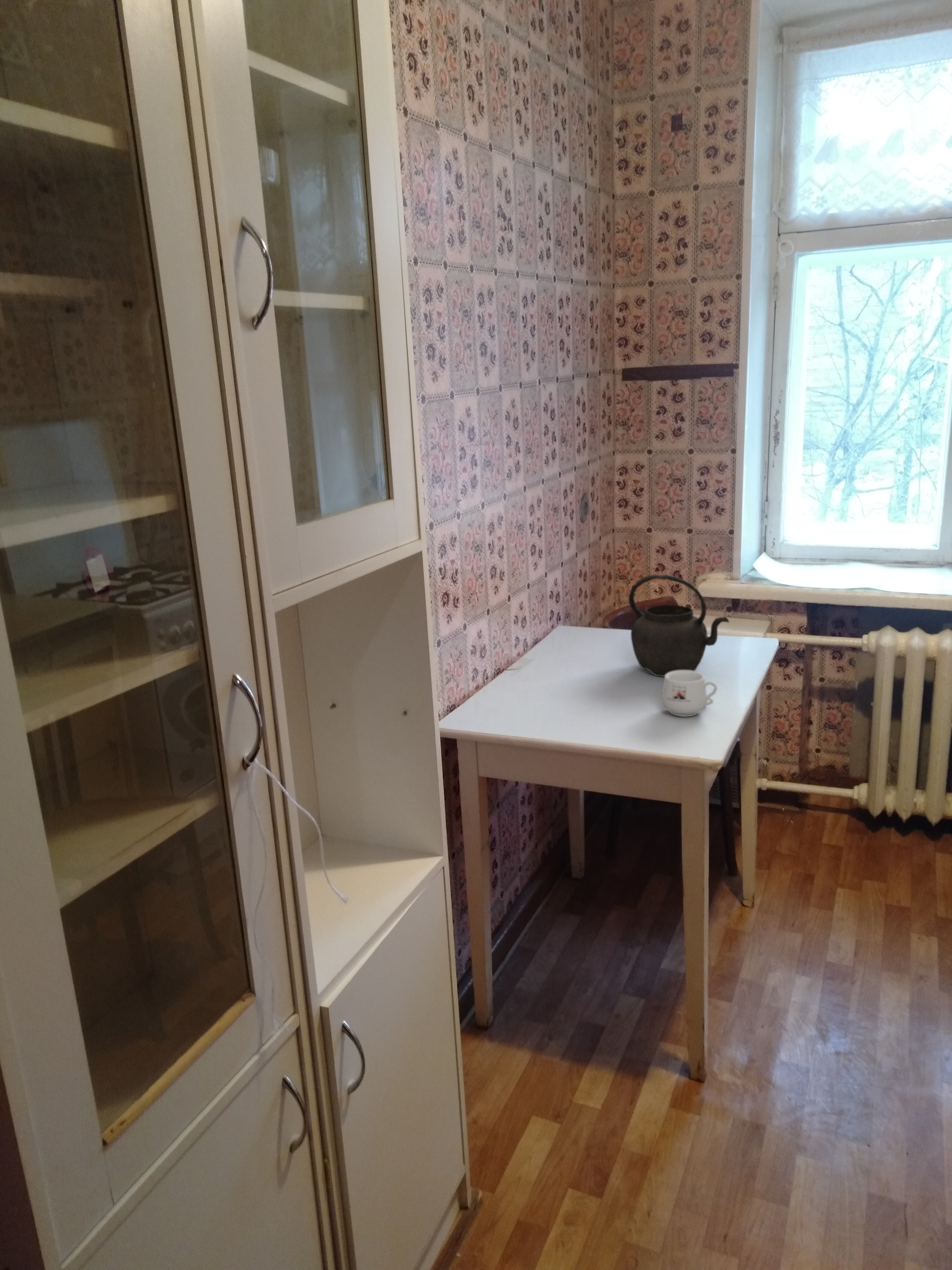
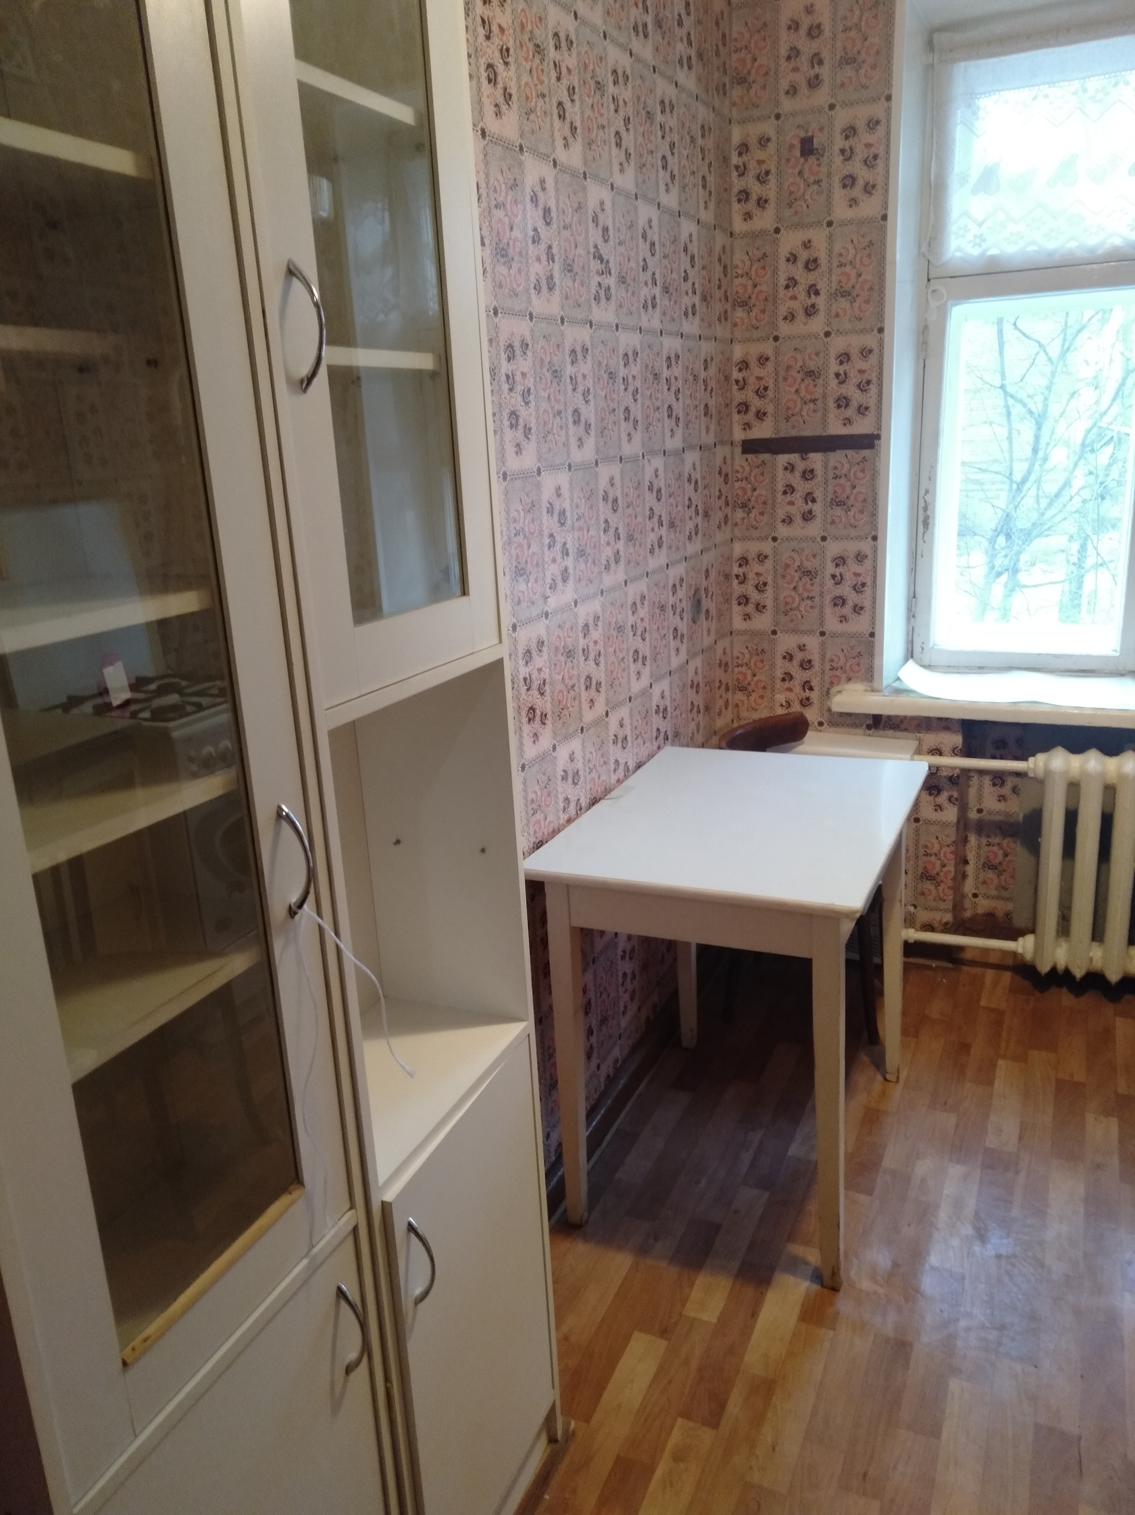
- mug (689, 694)
- kettle (677, 623)
